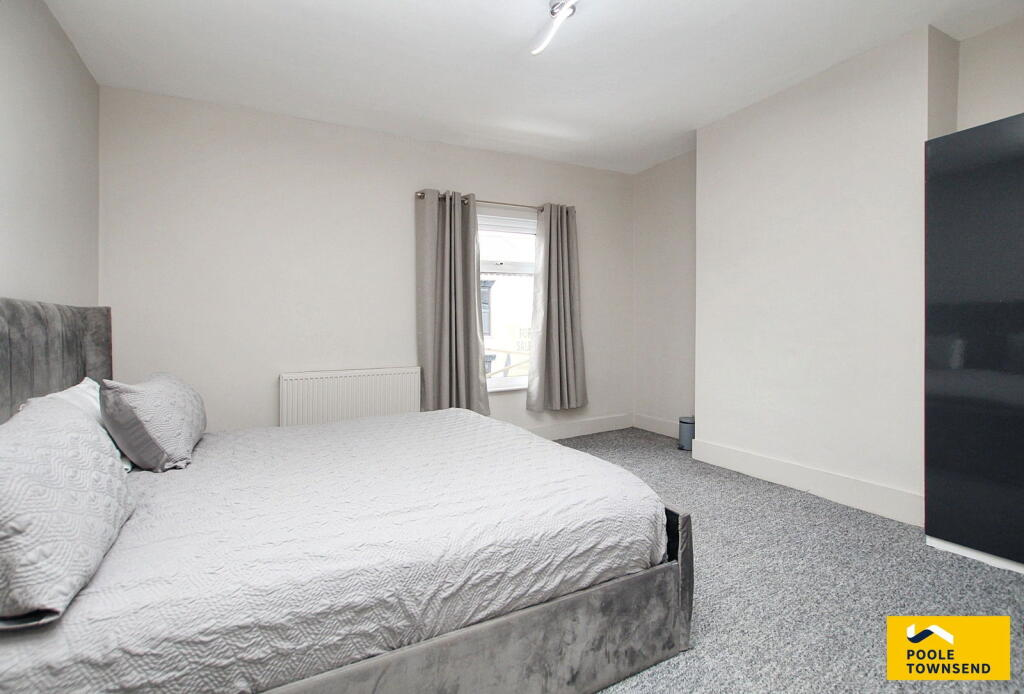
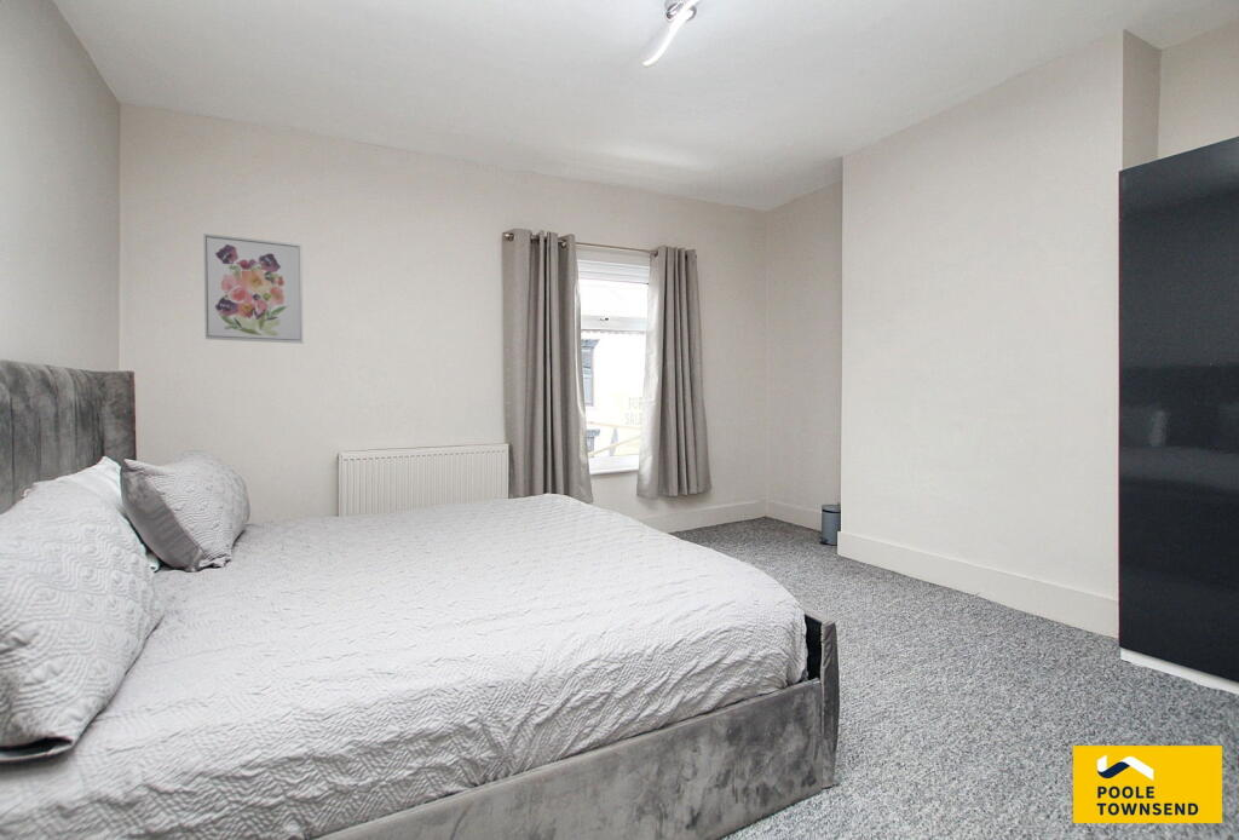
+ wall art (254, 290)
